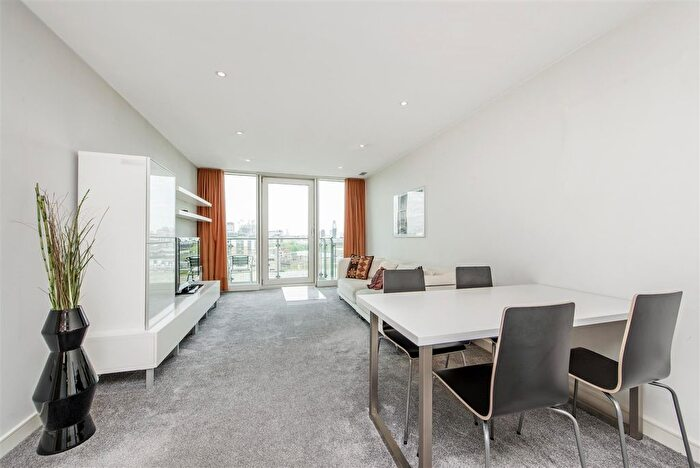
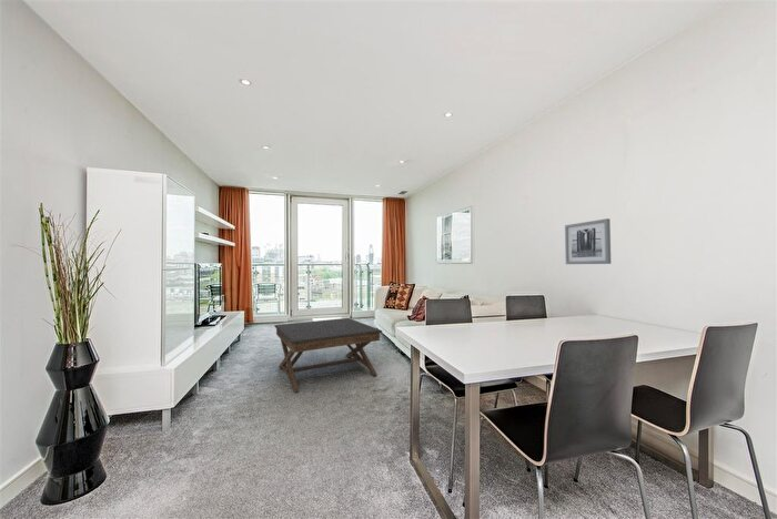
+ coffee table (325, 347)
+ wall art (586, 243)
